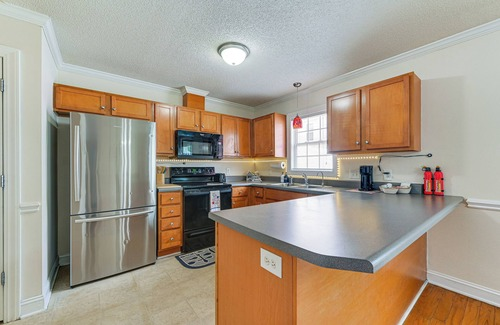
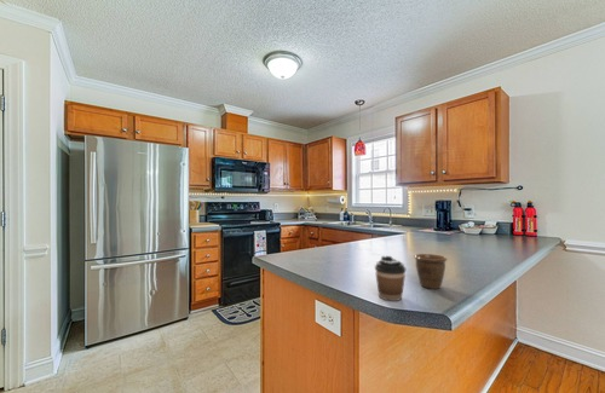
+ mug (428, 270)
+ coffee cup (390, 277)
